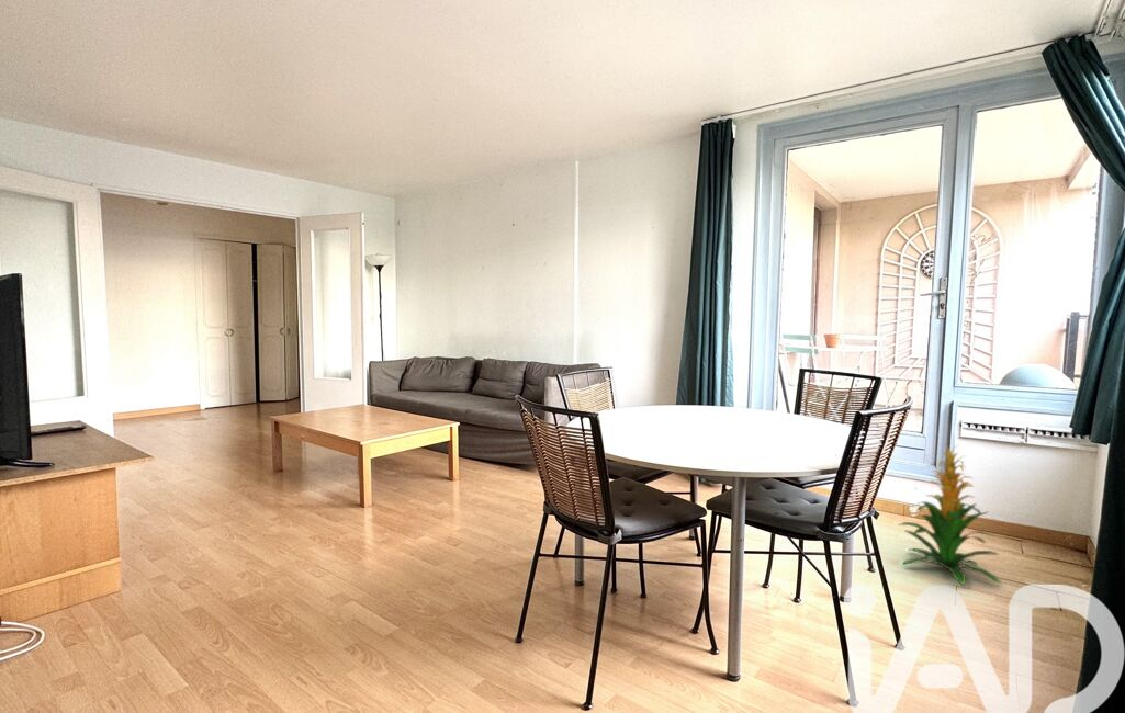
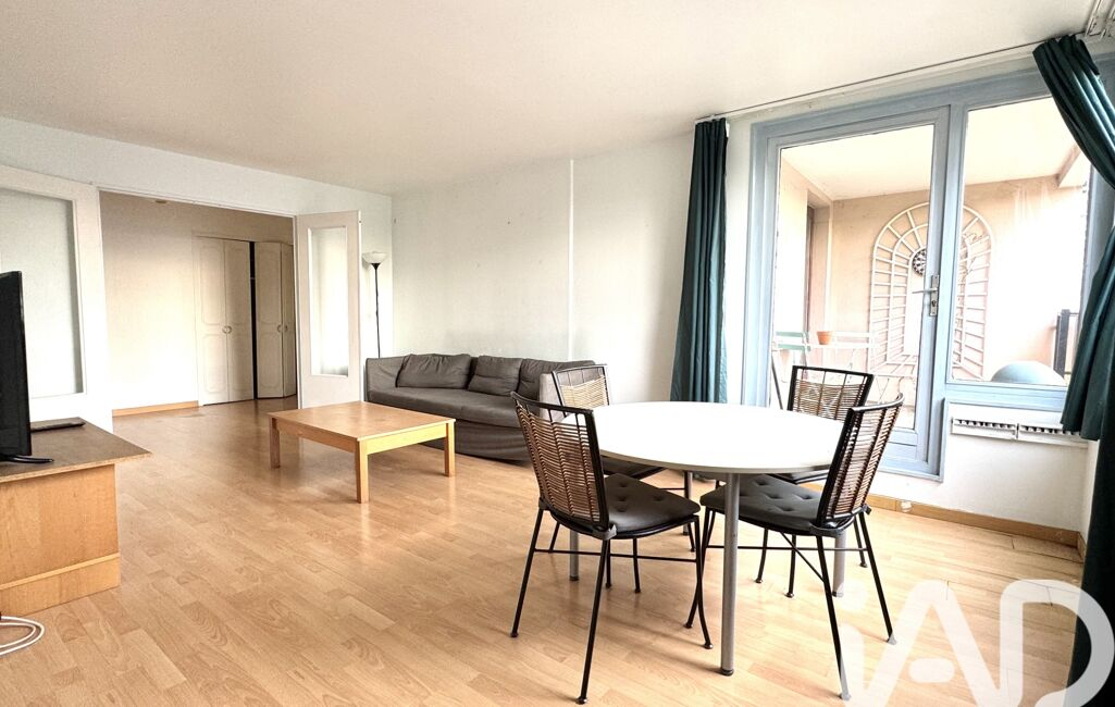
- indoor plant (950, 506)
